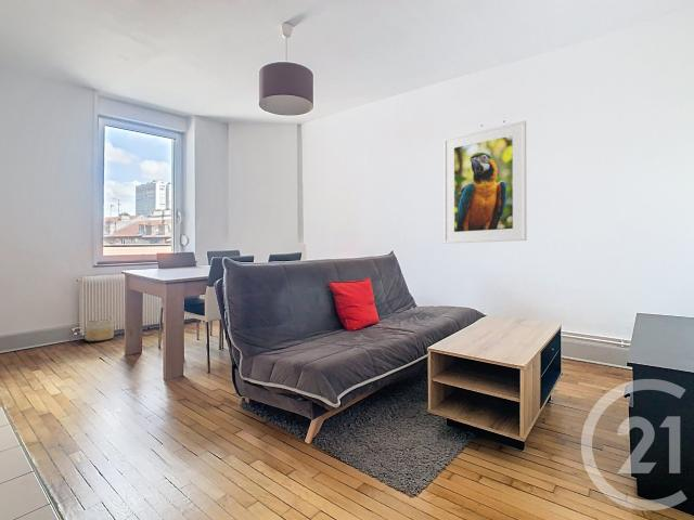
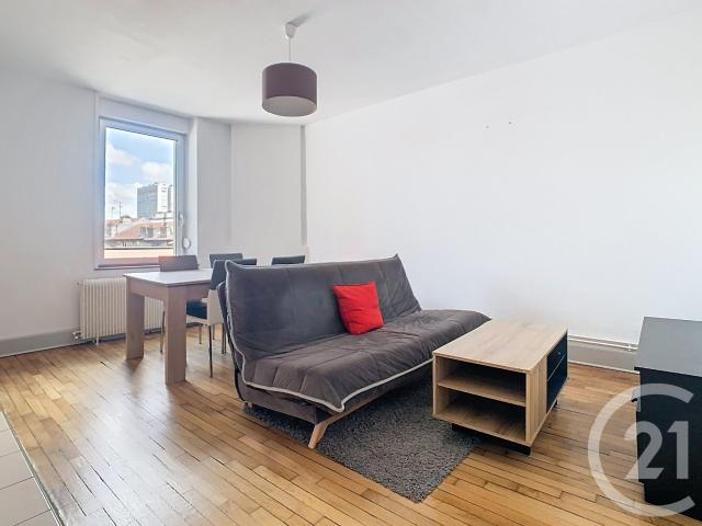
- planter (99, 328)
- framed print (481, 185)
